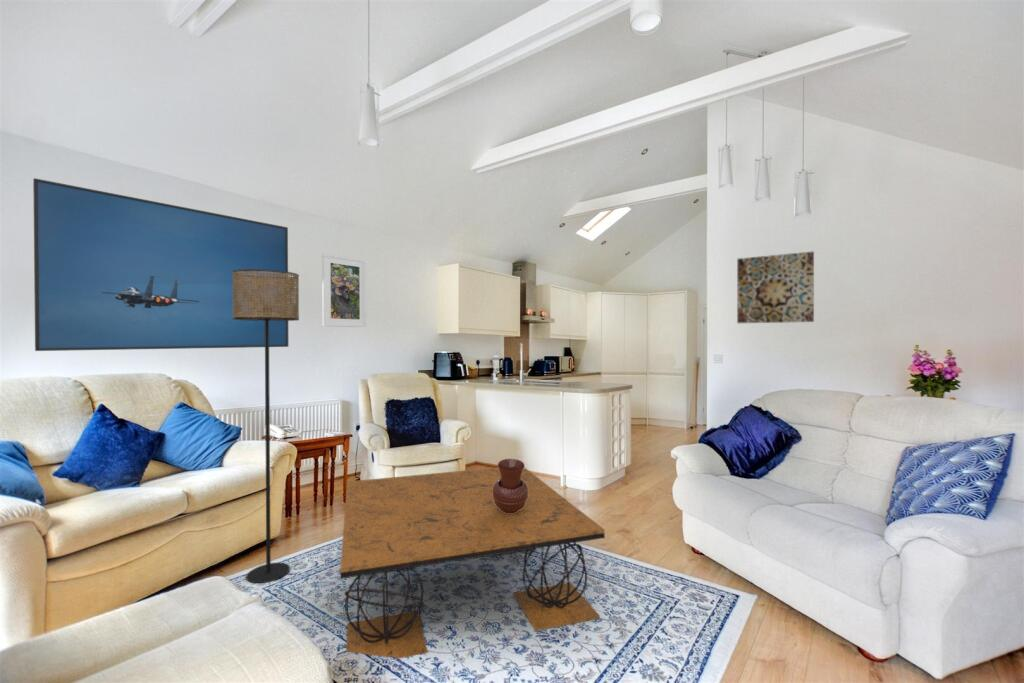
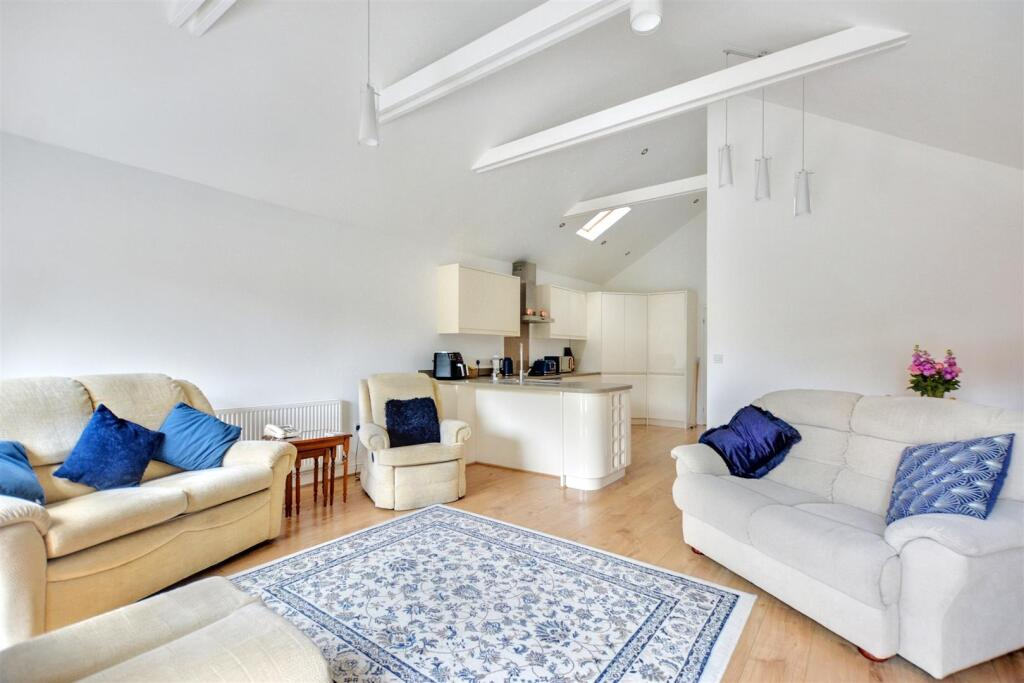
- floor lamp (267, 423)
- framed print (184, 278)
- wall art (774, 289)
- coffee table (457, 540)
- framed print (345, 292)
- vase (510, 485)
